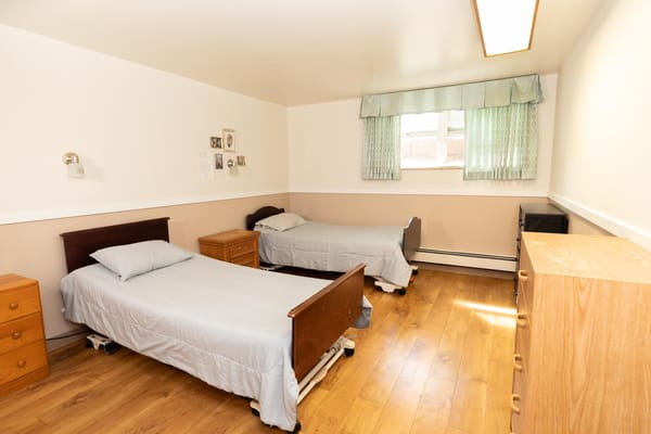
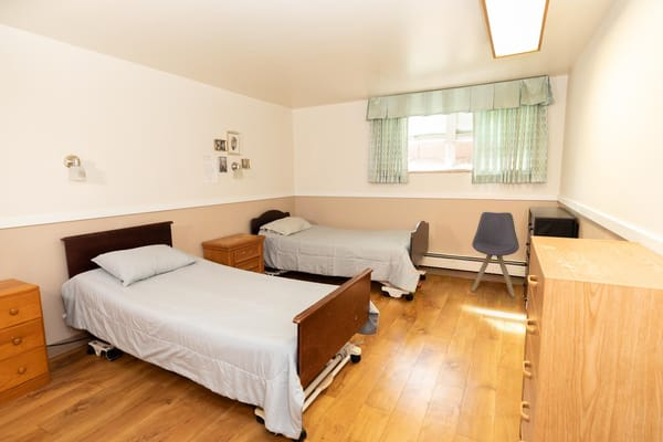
+ chair (494, 251)
